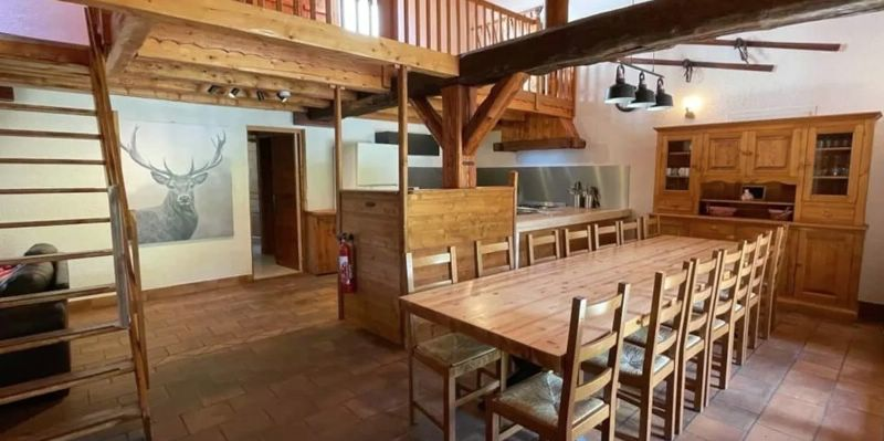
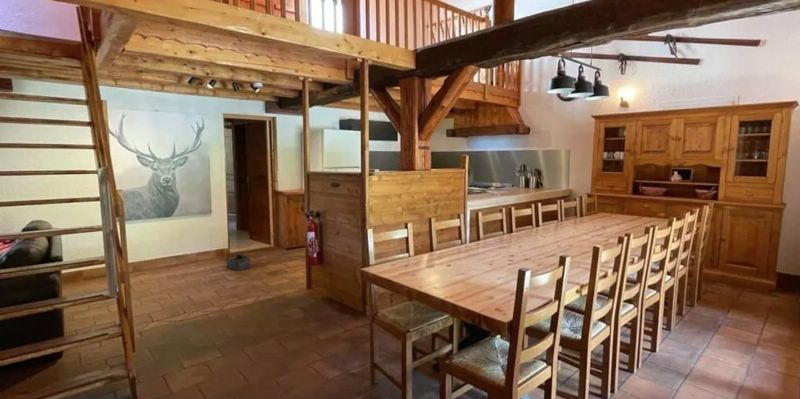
+ storage bin (238, 262)
